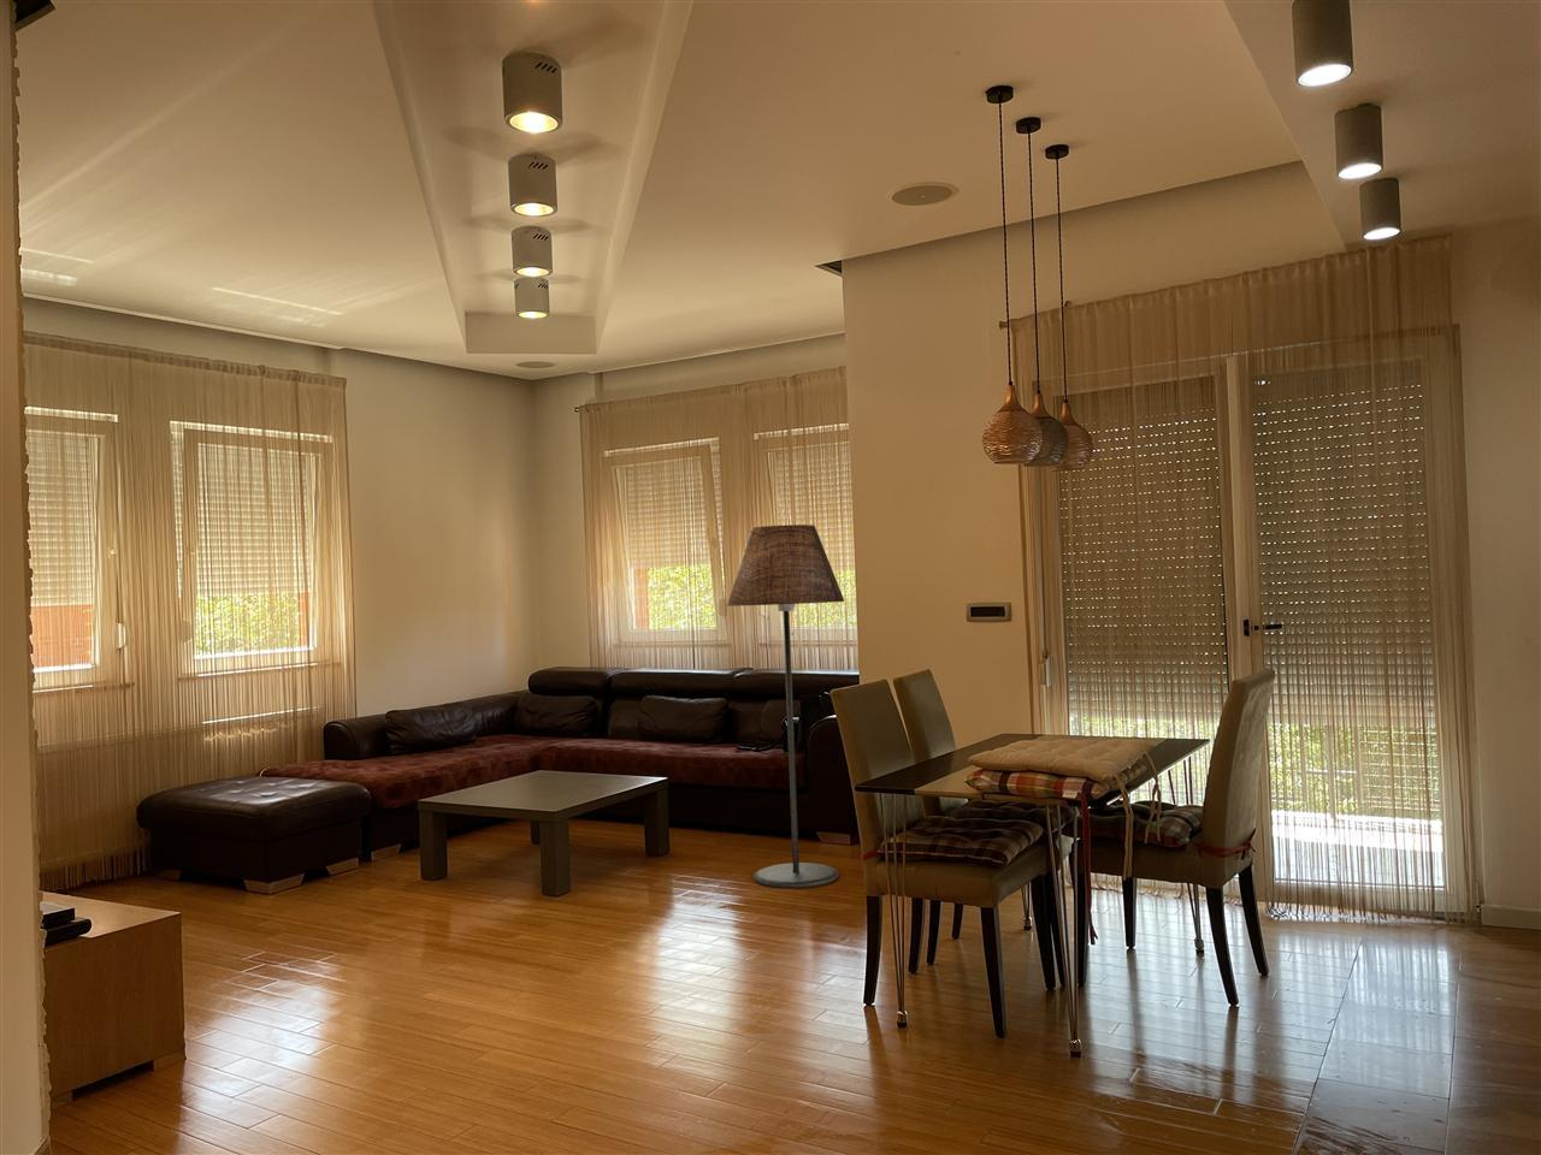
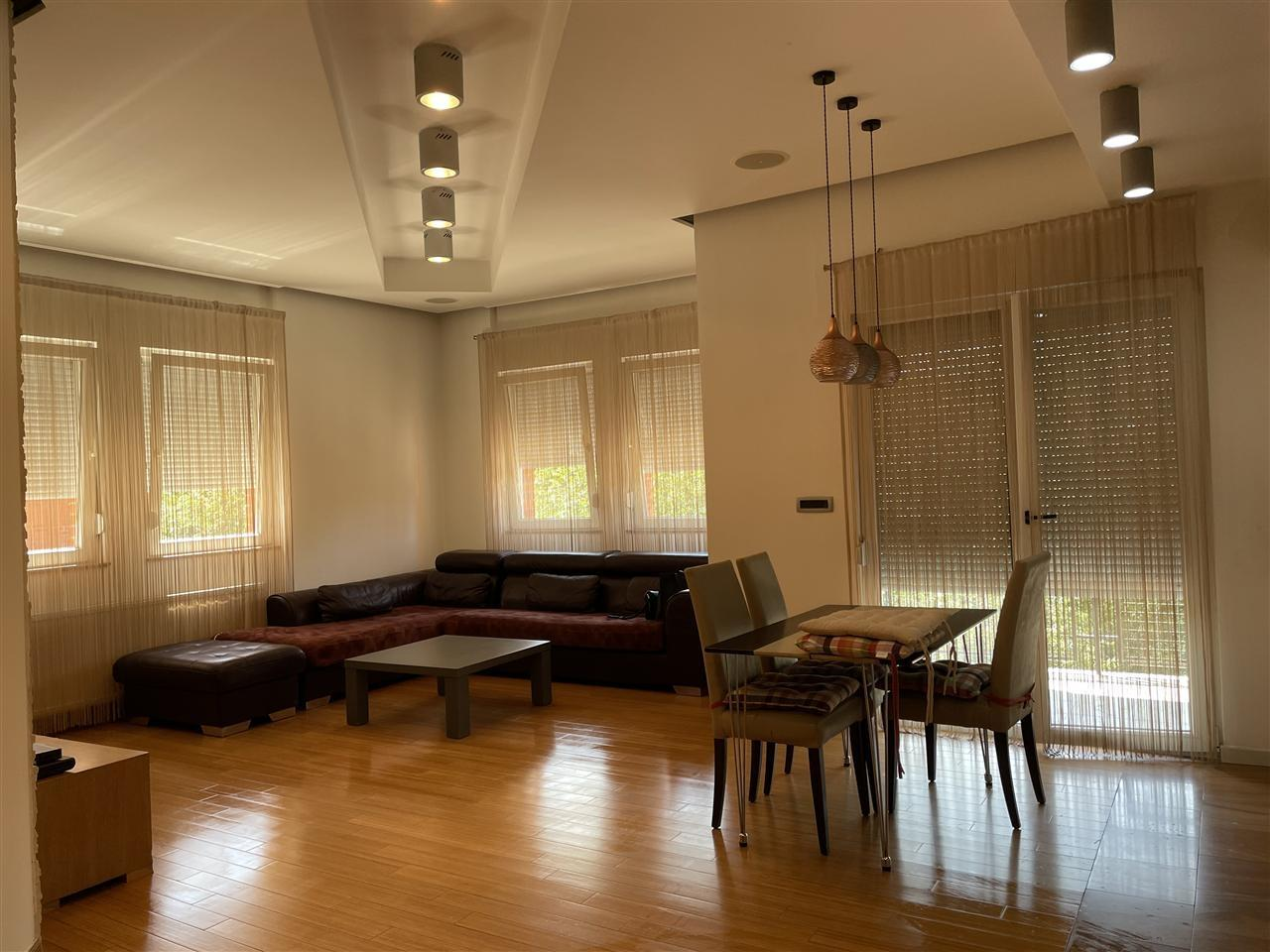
- floor lamp (789, 701)
